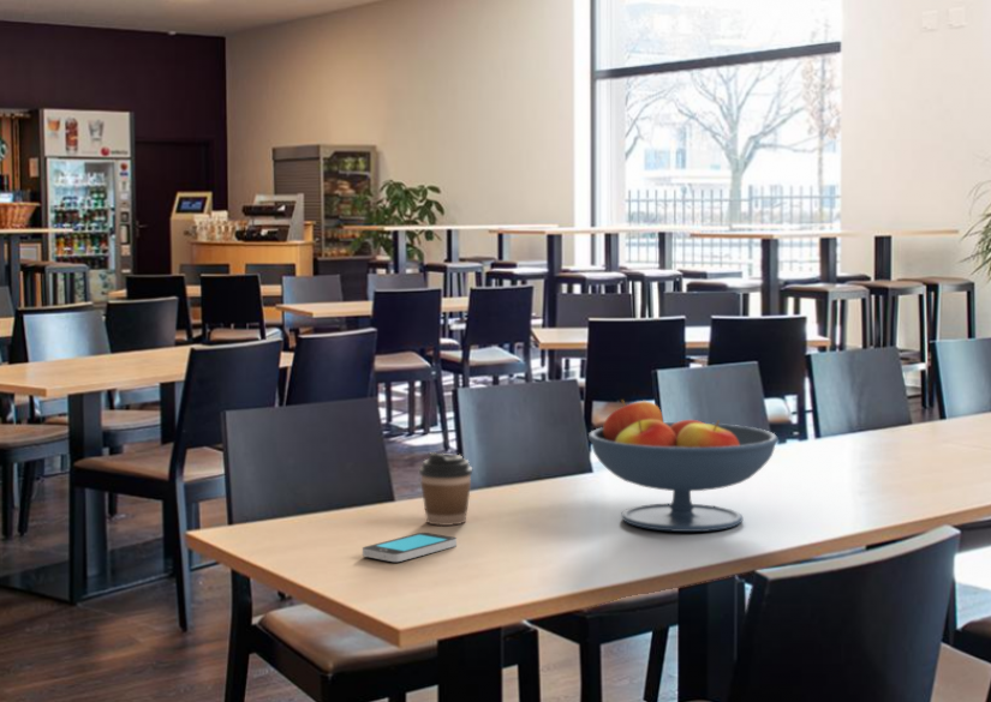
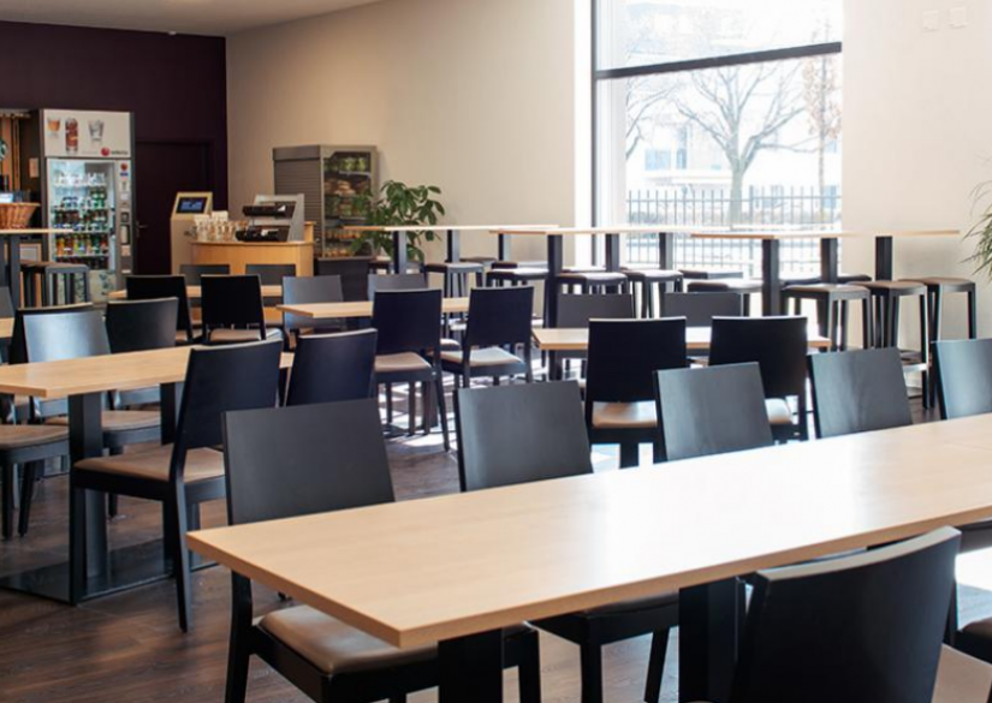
- smartphone (410, 546)
- coffee cup (446, 486)
- fruit bowl (681, 462)
